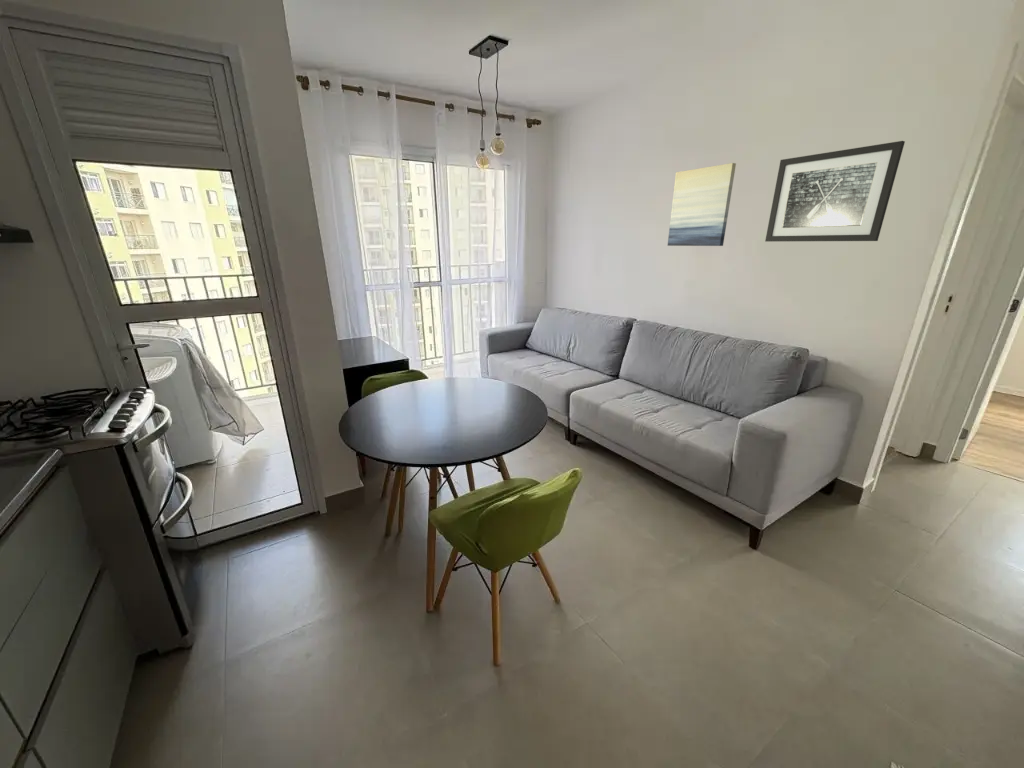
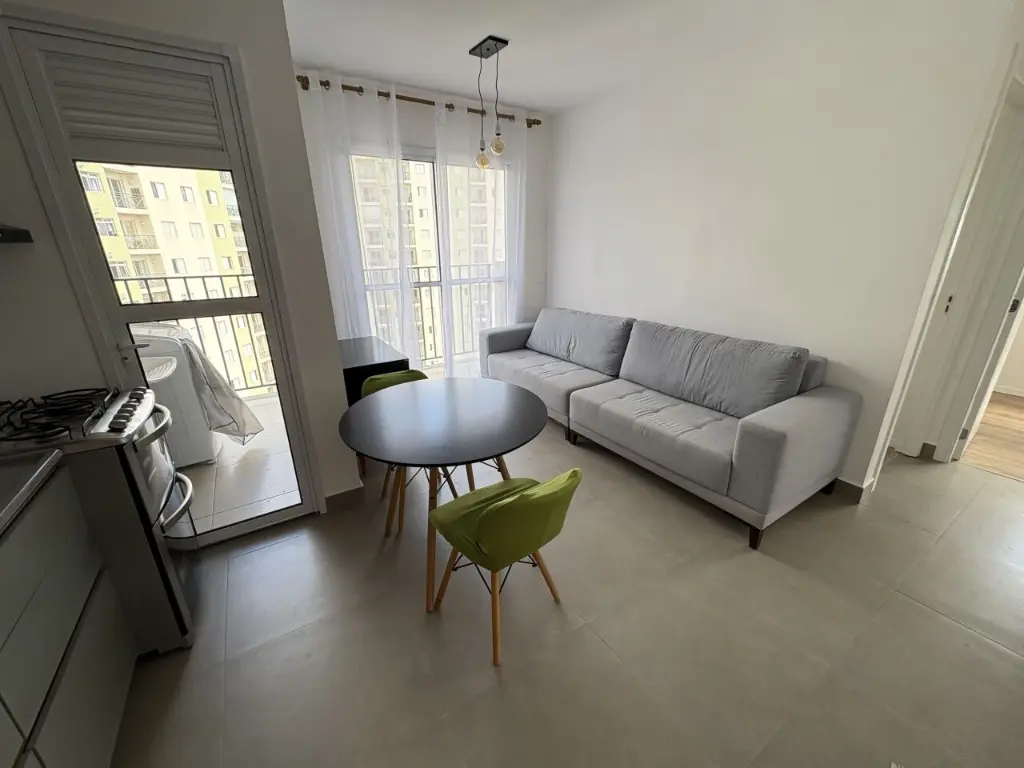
- wall art (698, 208)
- wall art (826, 197)
